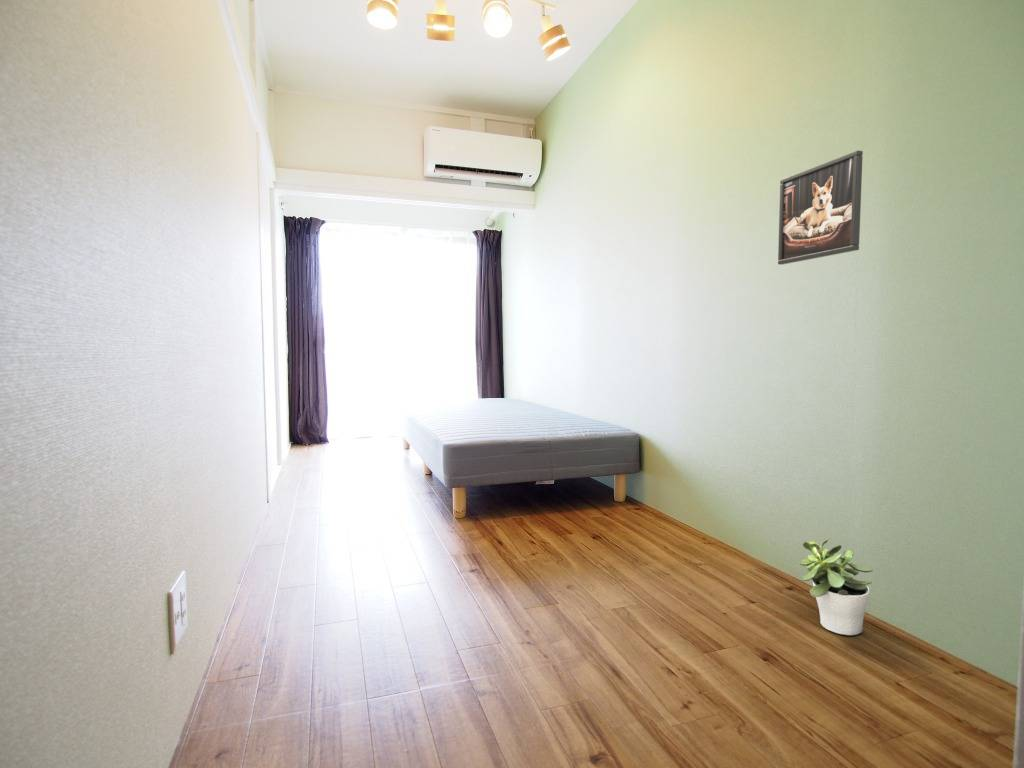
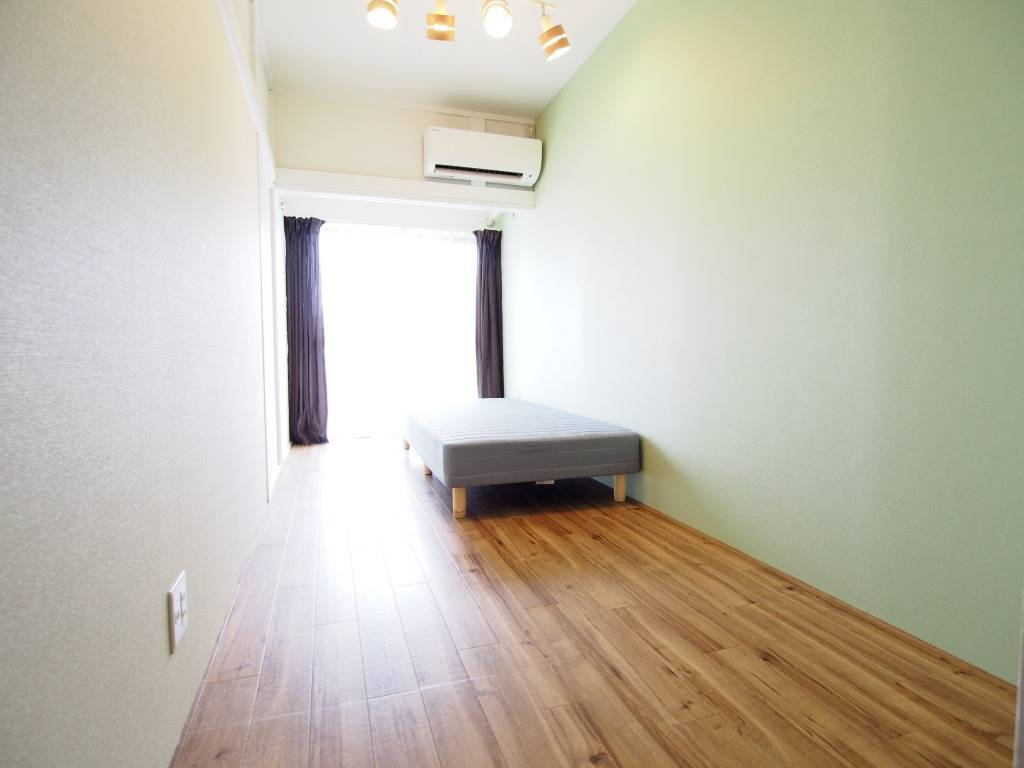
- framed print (816, 212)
- potted plant (827, 583)
